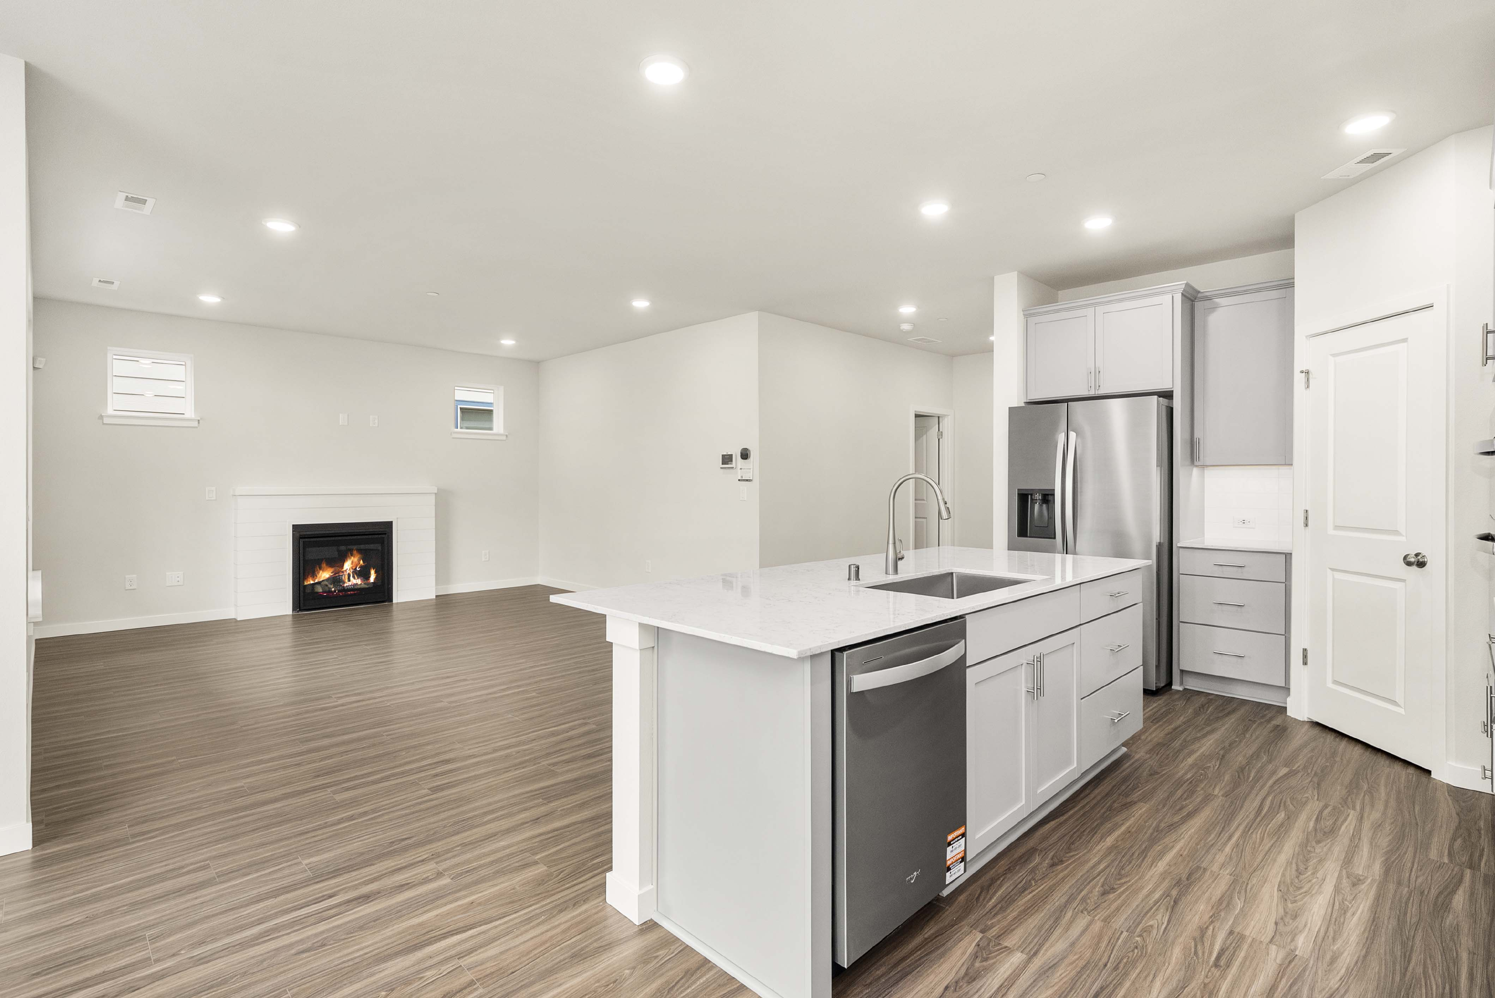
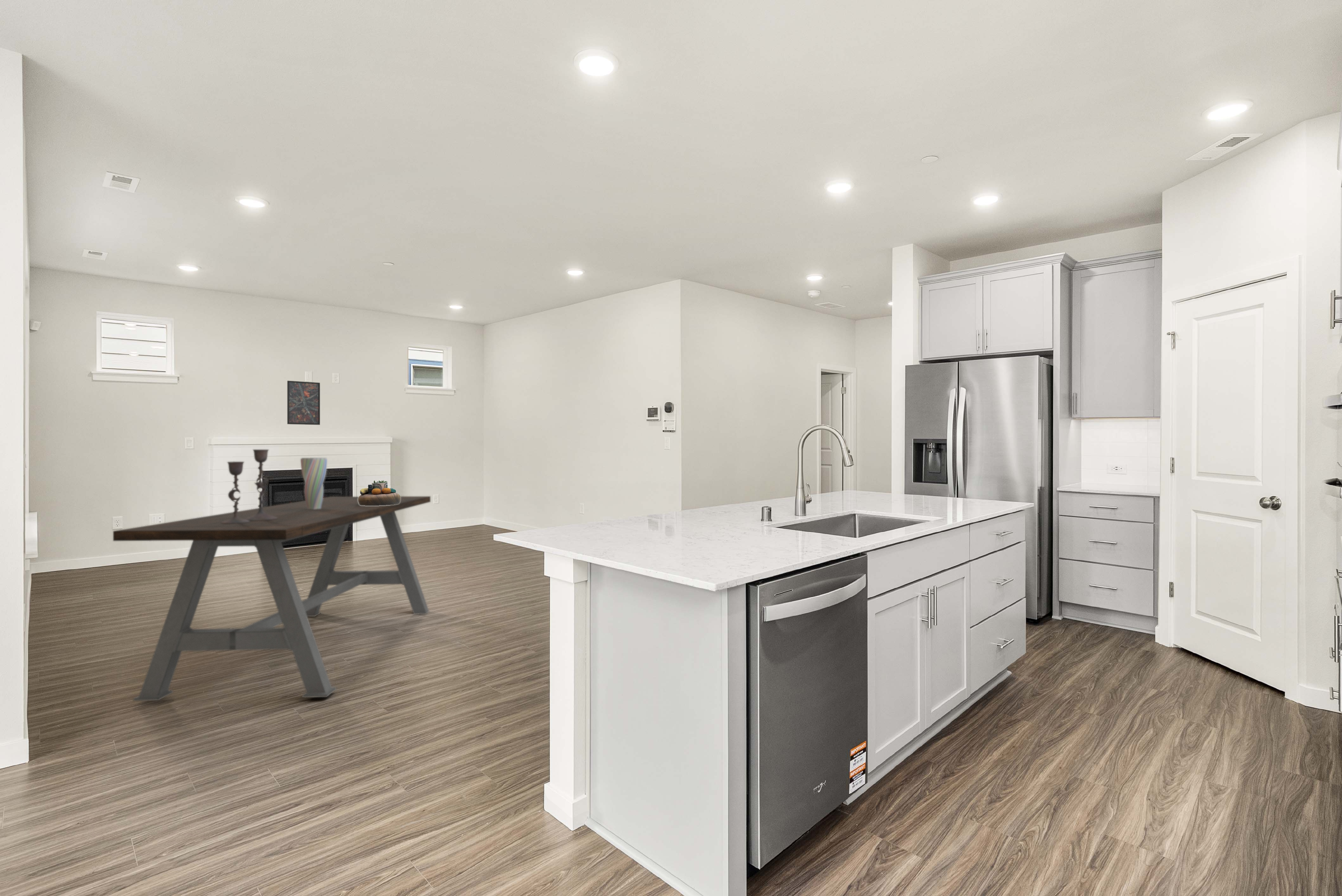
+ decorative bowl (379, 492)
+ vase (314, 483)
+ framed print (304, 403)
+ dining table (314, 578)
+ candlestick (254, 483)
